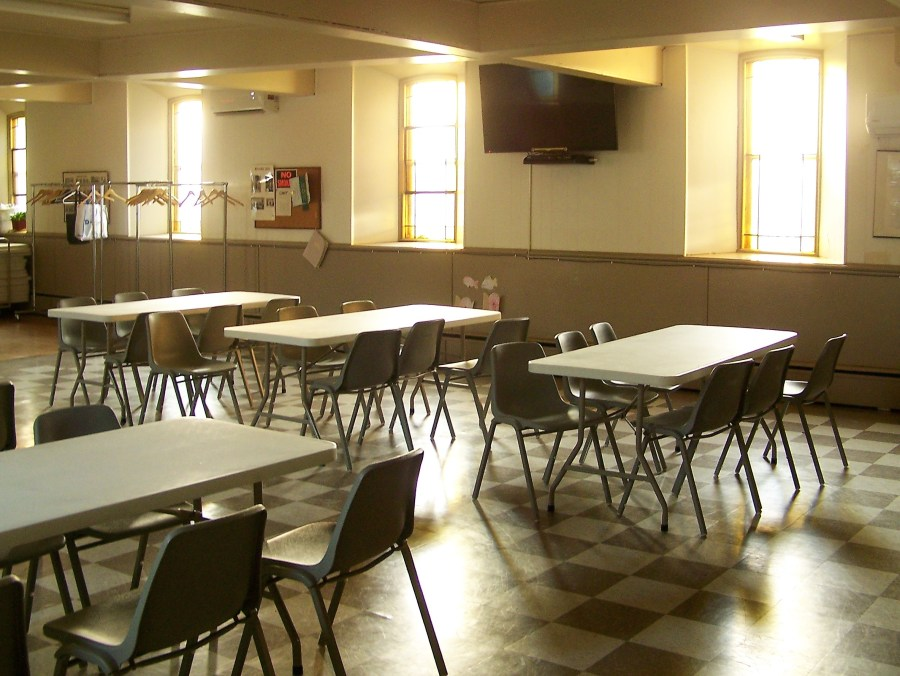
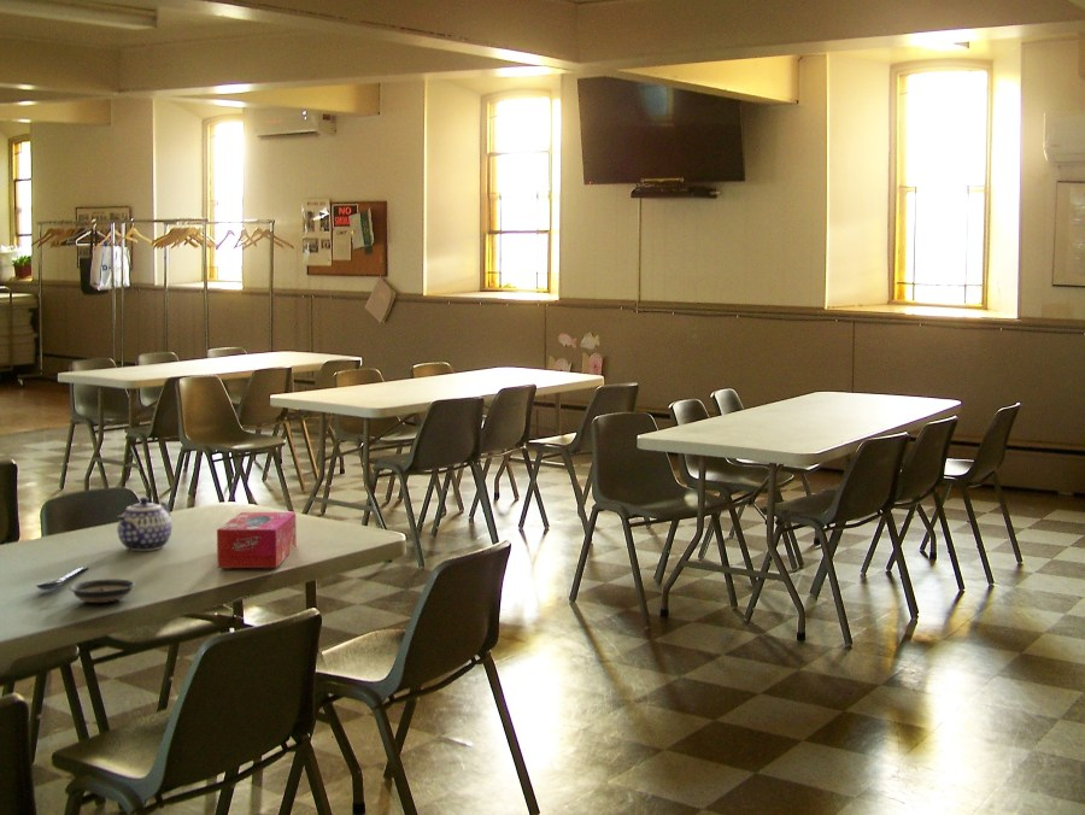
+ spoon (66, 576)
+ tissue box (258, 538)
+ teapot (143, 522)
+ saucer (102, 592)
